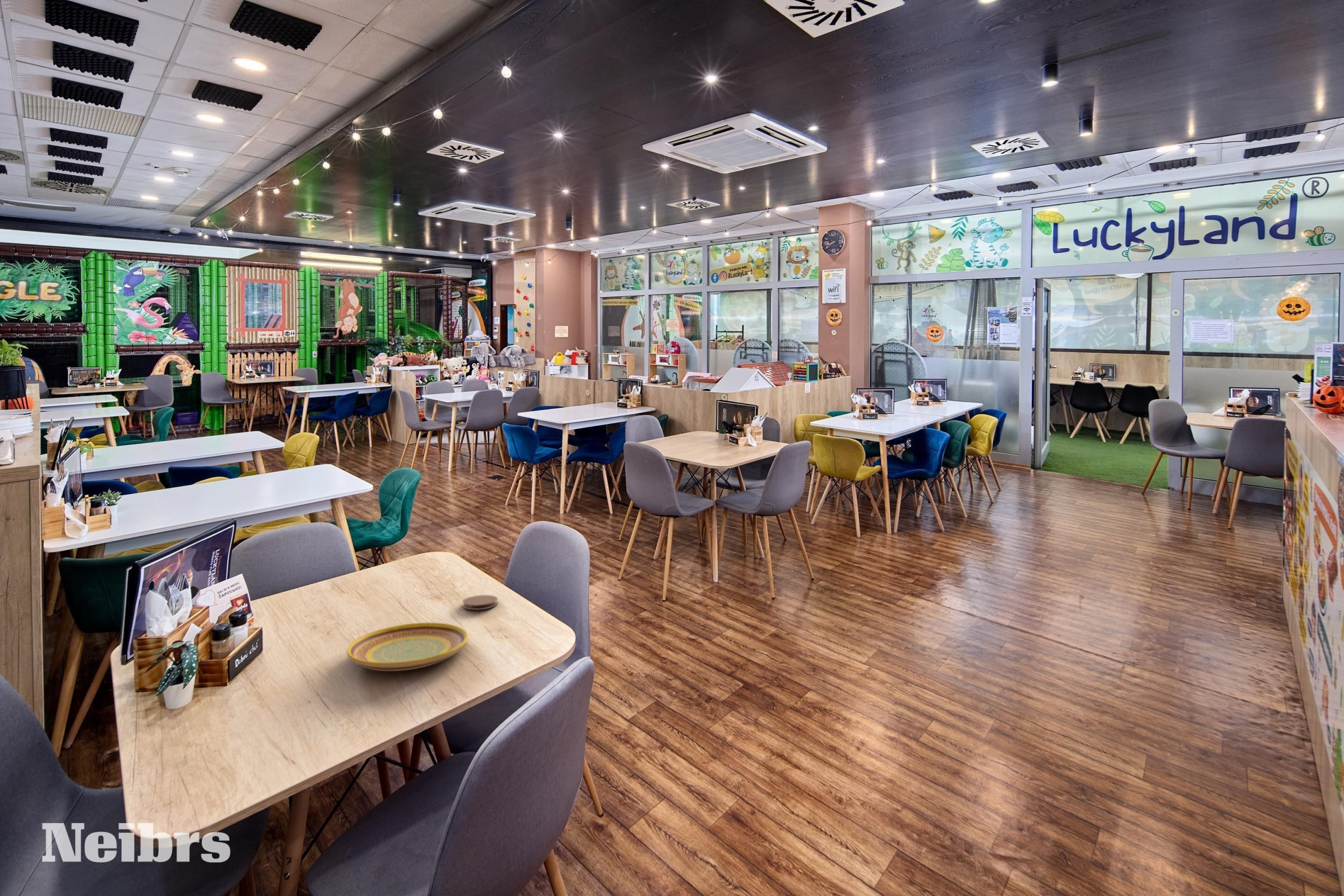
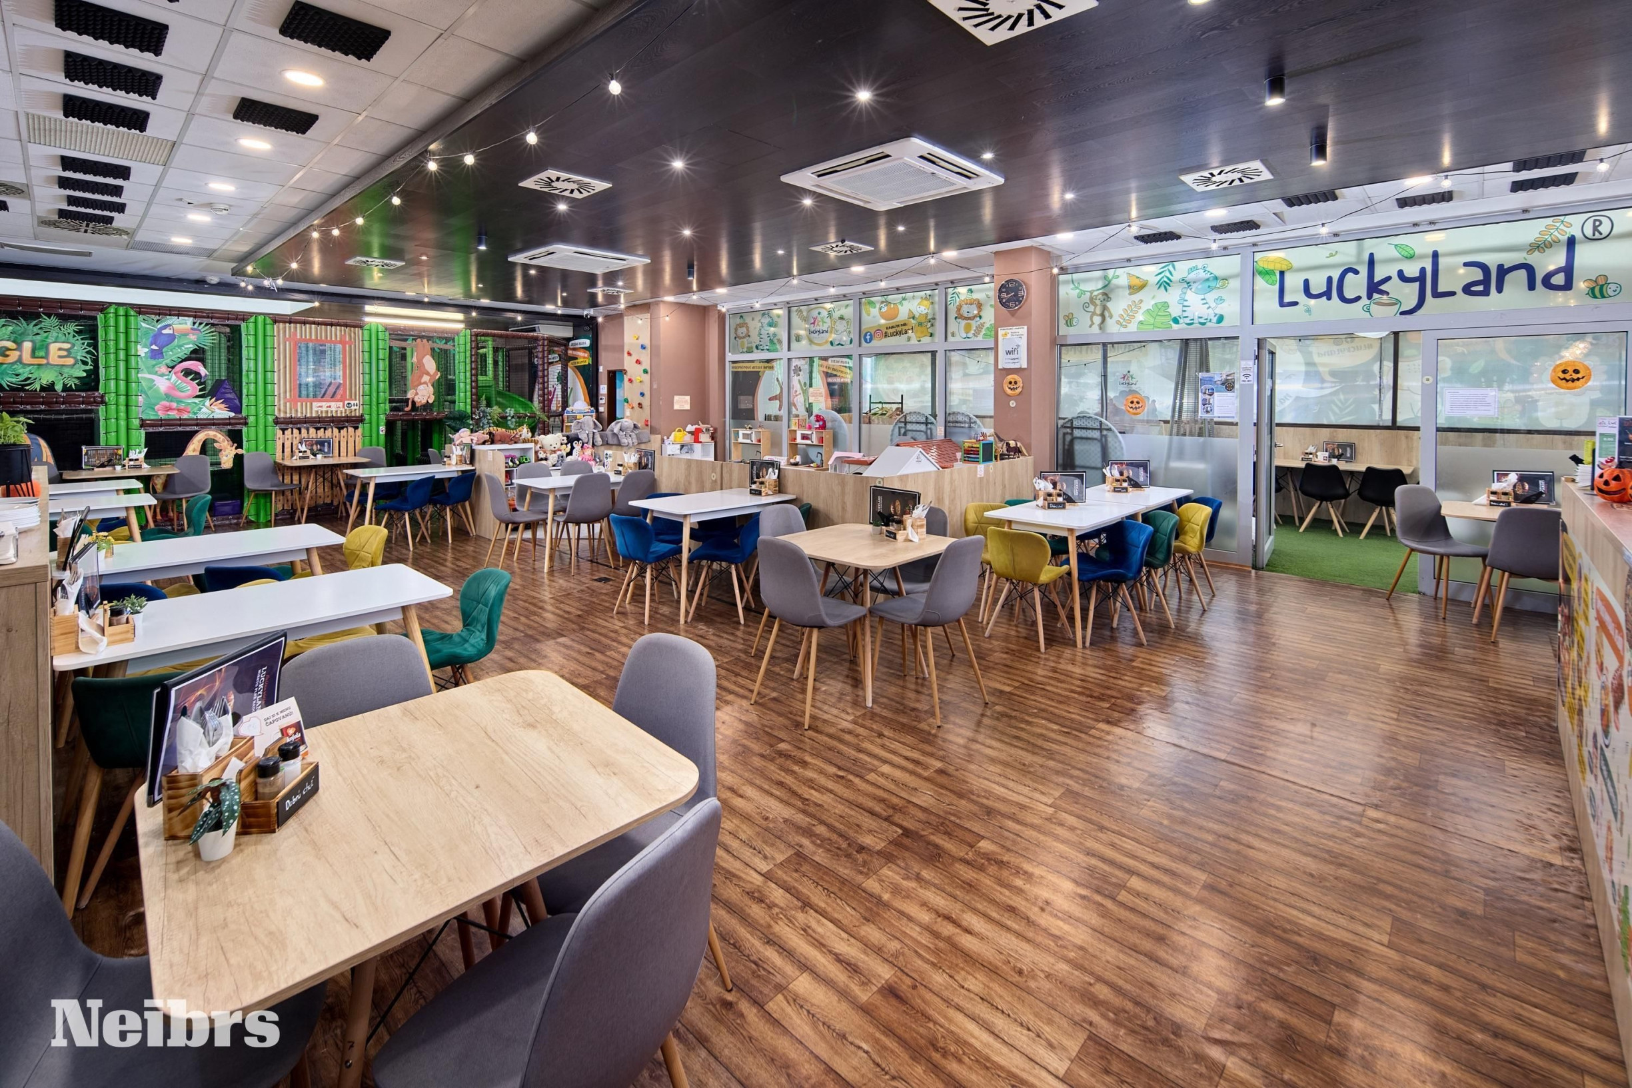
- coaster (480, 602)
- plate (409, 648)
